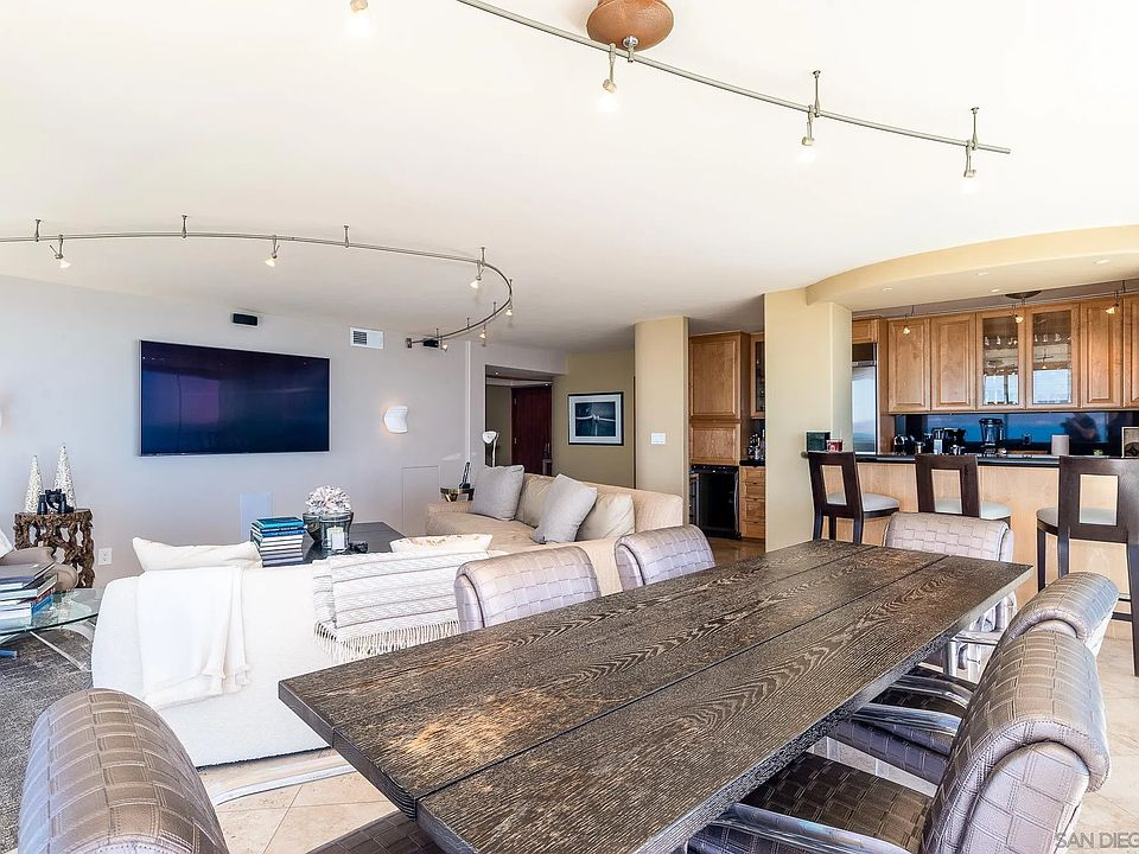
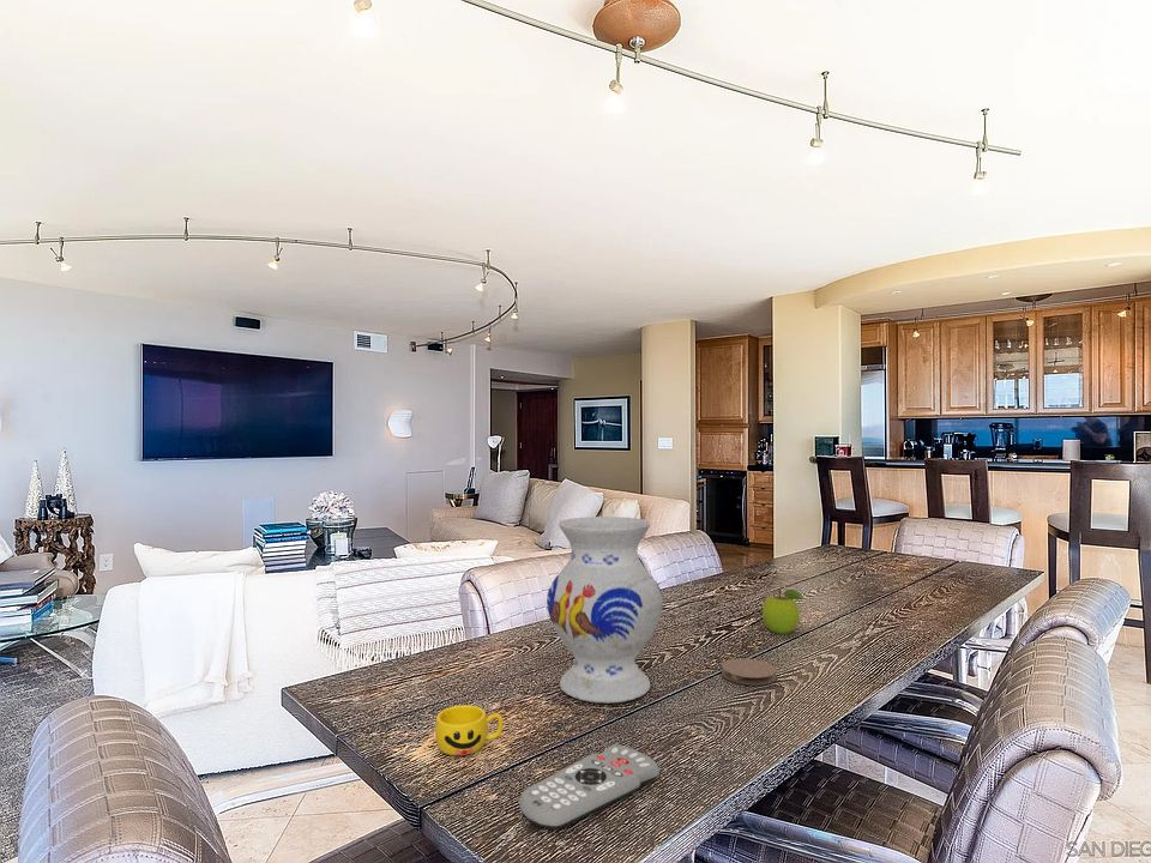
+ fruit (783, 610)
+ remote control (589, 785)
+ vase (604, 604)
+ cup (469, 729)
+ coaster (748, 671)
